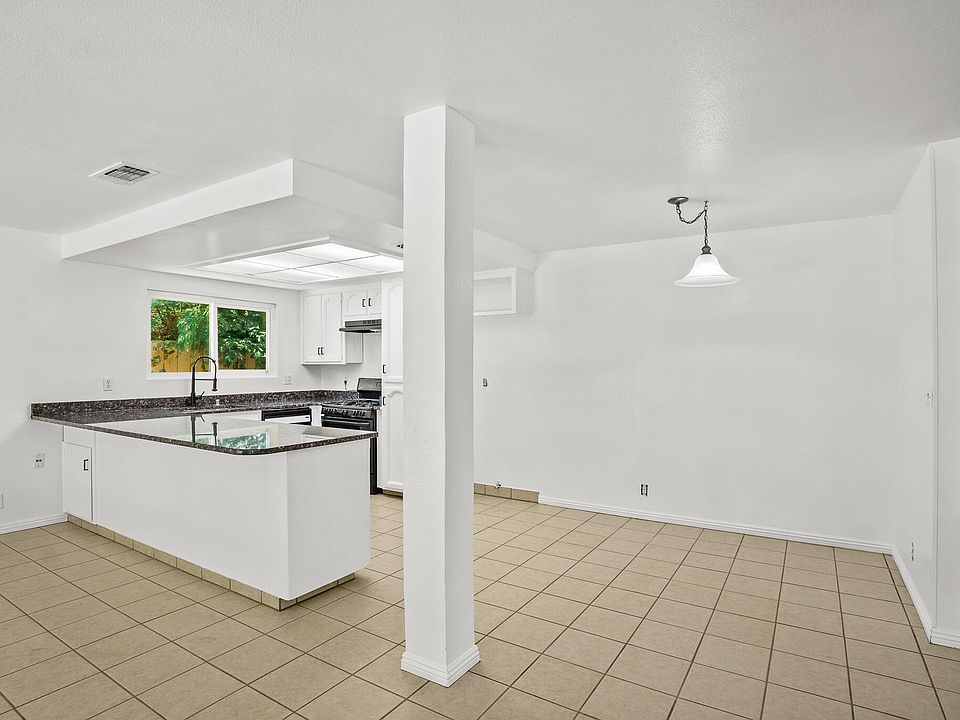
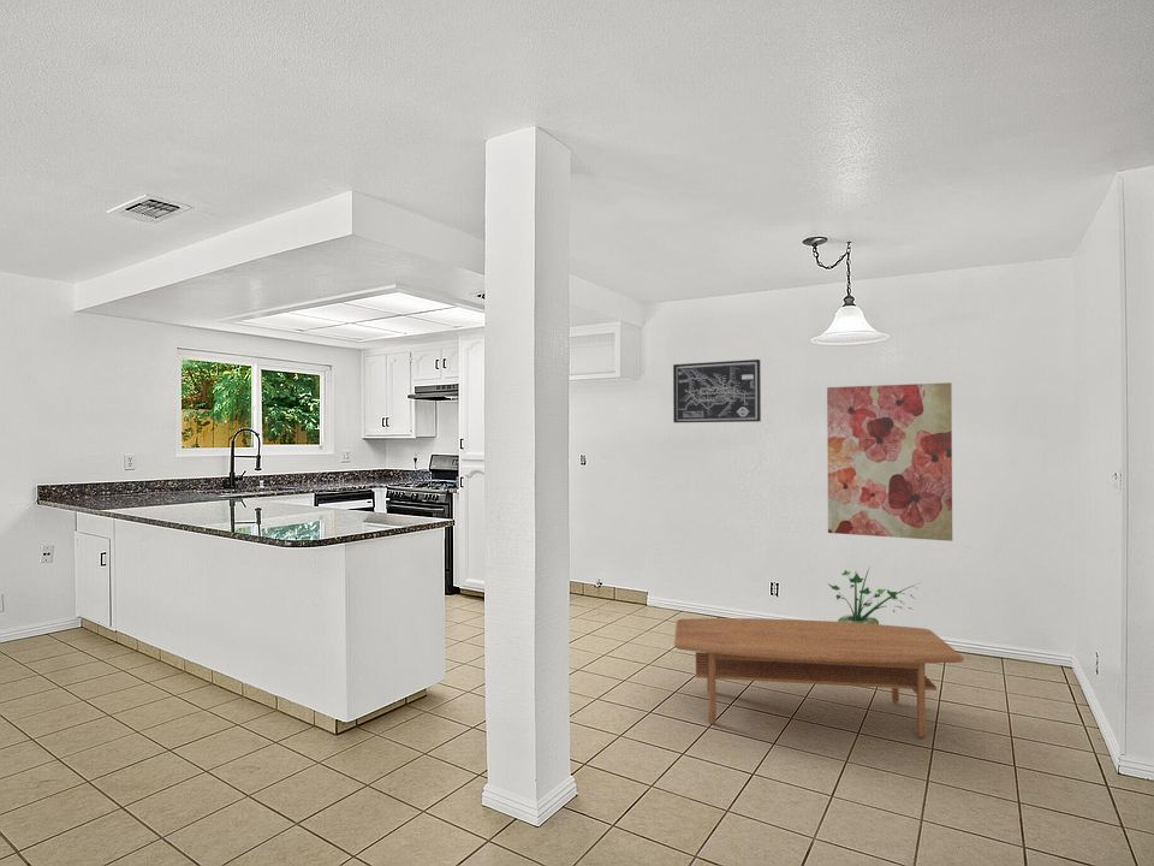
+ wall art (887, 461)
+ potted plant (872, 600)
+ coffee table (807, 675)
+ wall art (715, 392)
